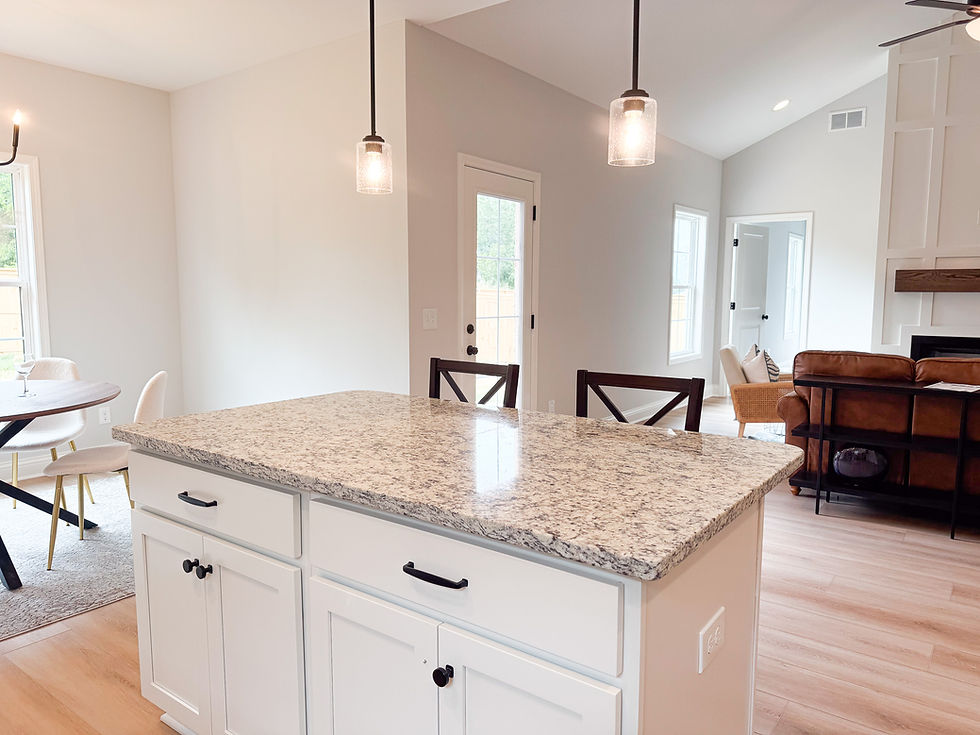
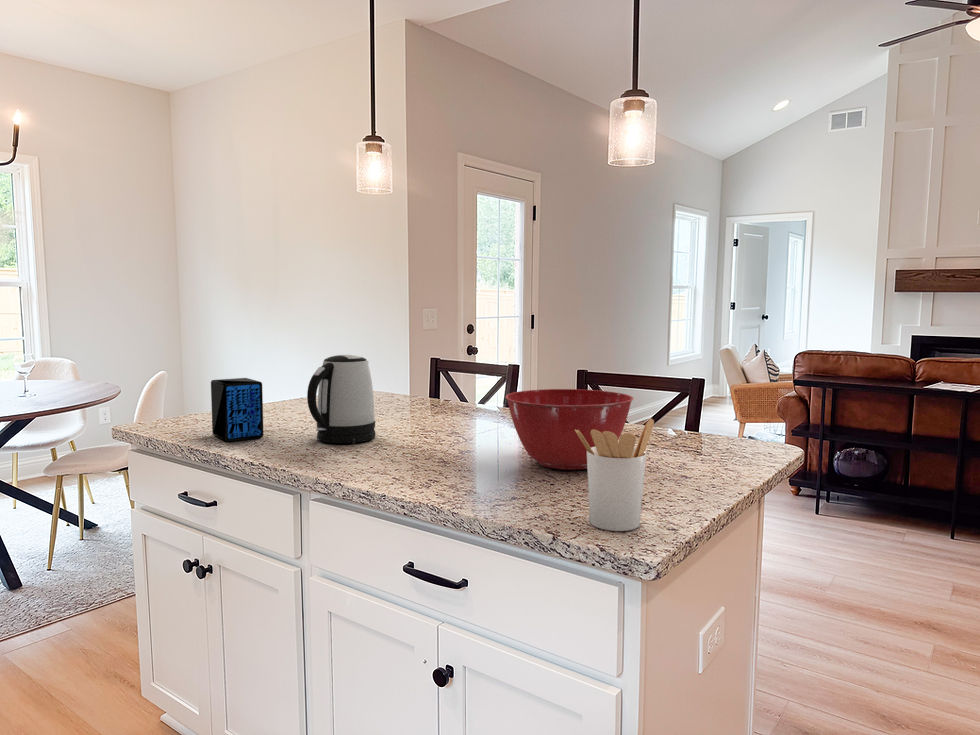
+ kettle (339, 397)
+ utensil holder (614, 473)
+ speaker (236, 408)
+ mixing bowl (568, 429)
